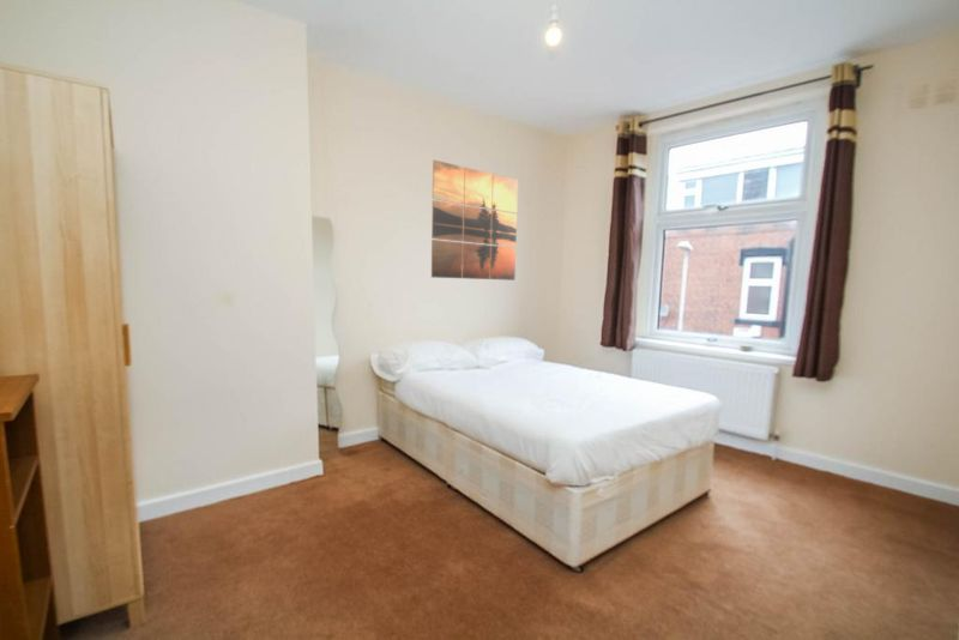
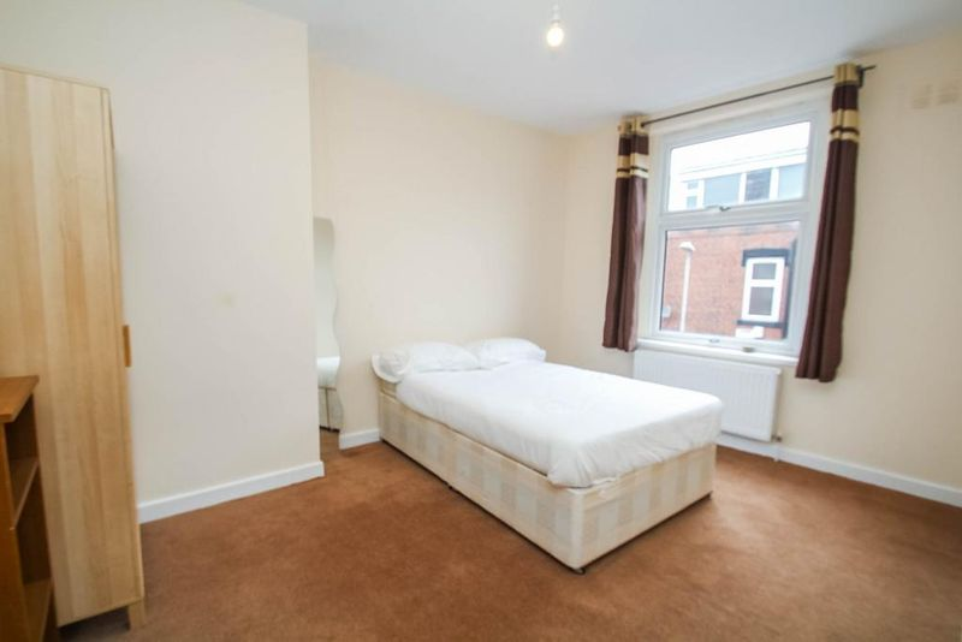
- wall art (477, 225)
